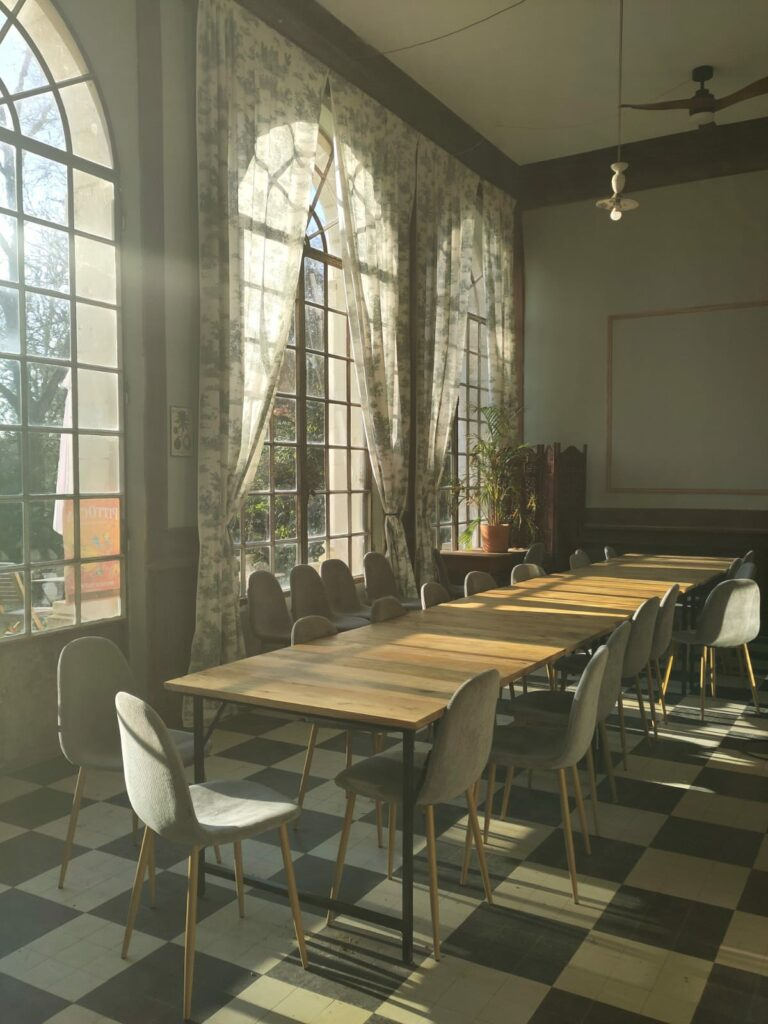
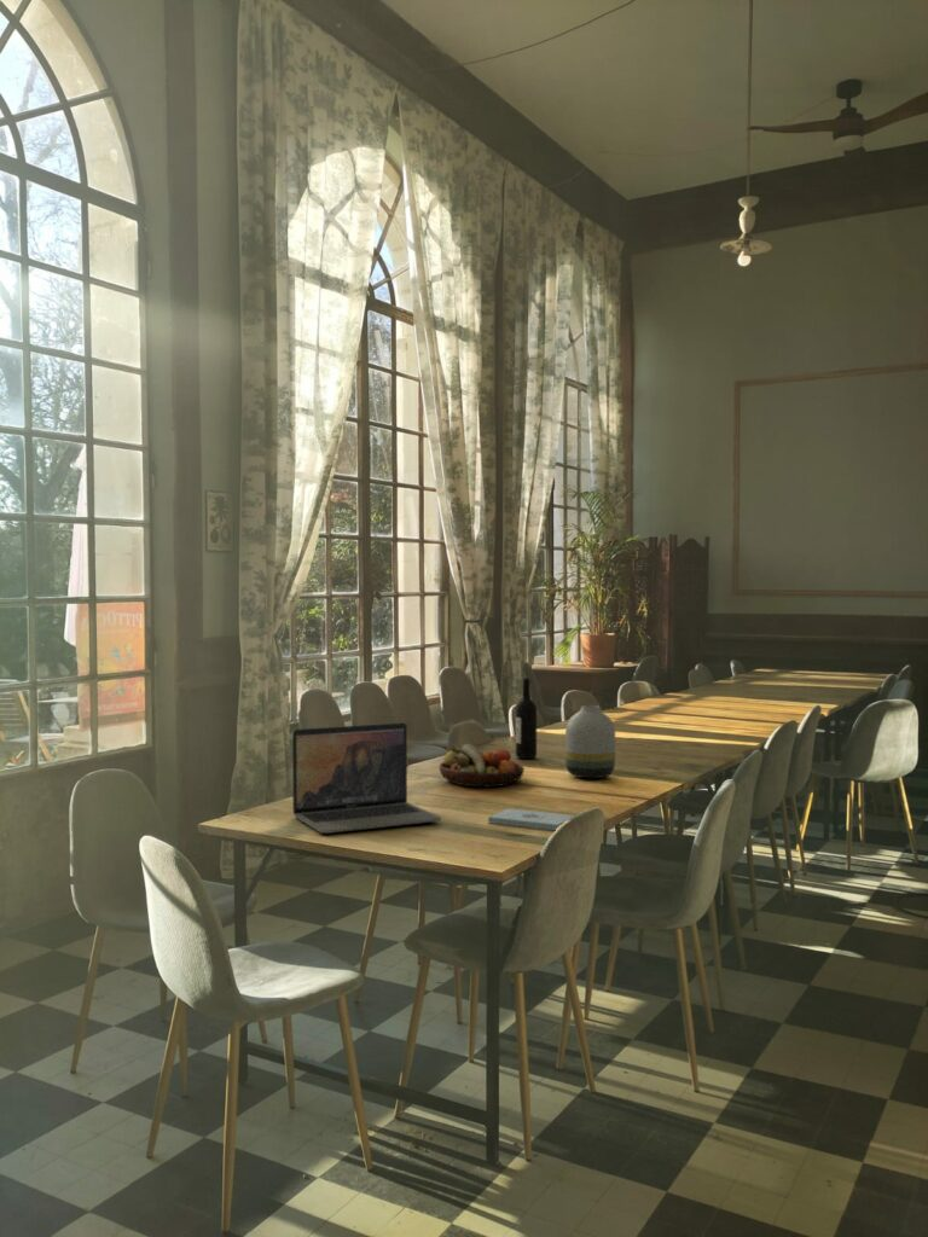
+ notepad (532, 819)
+ vase (590, 741)
+ laptop (366, 776)
+ wine bottle (526, 718)
+ fruit bowl (481, 762)
